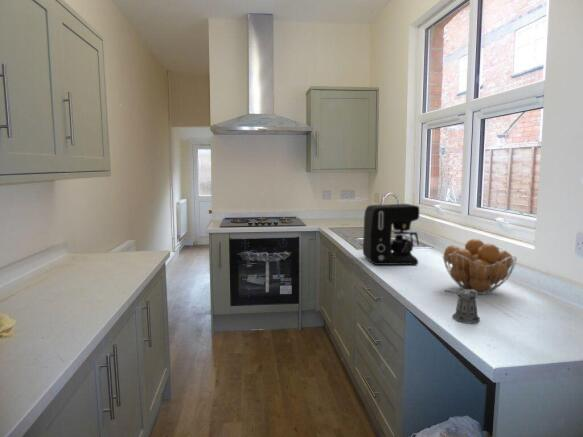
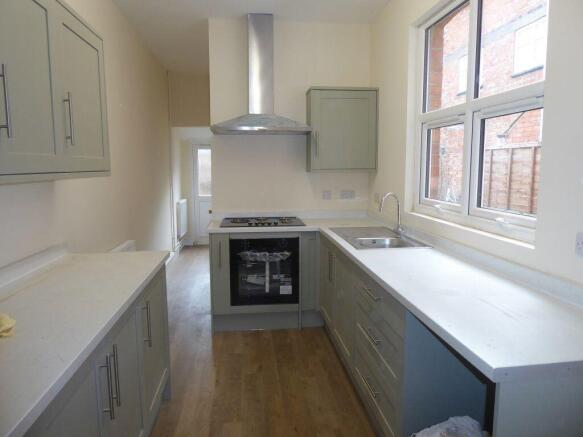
- fruit basket (477, 265)
- coffee maker (394, 233)
- pepper shaker (464, 303)
